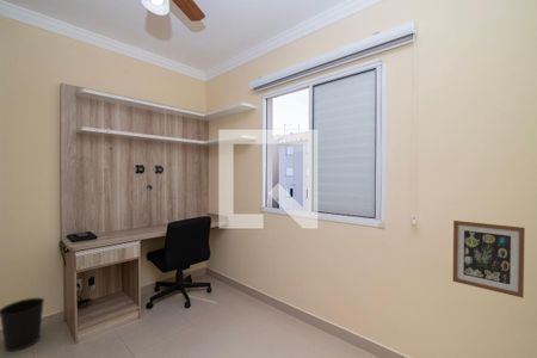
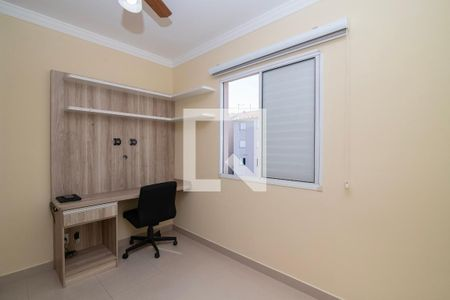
- wall art (486, 255)
- wastebasket (23, 323)
